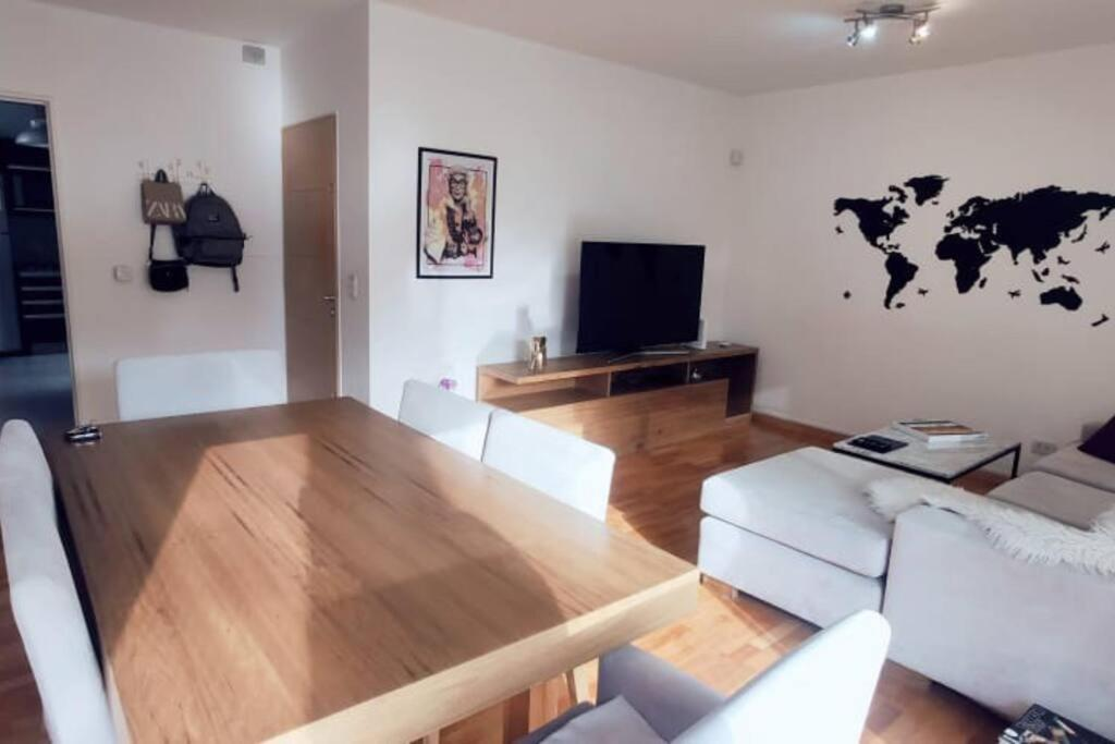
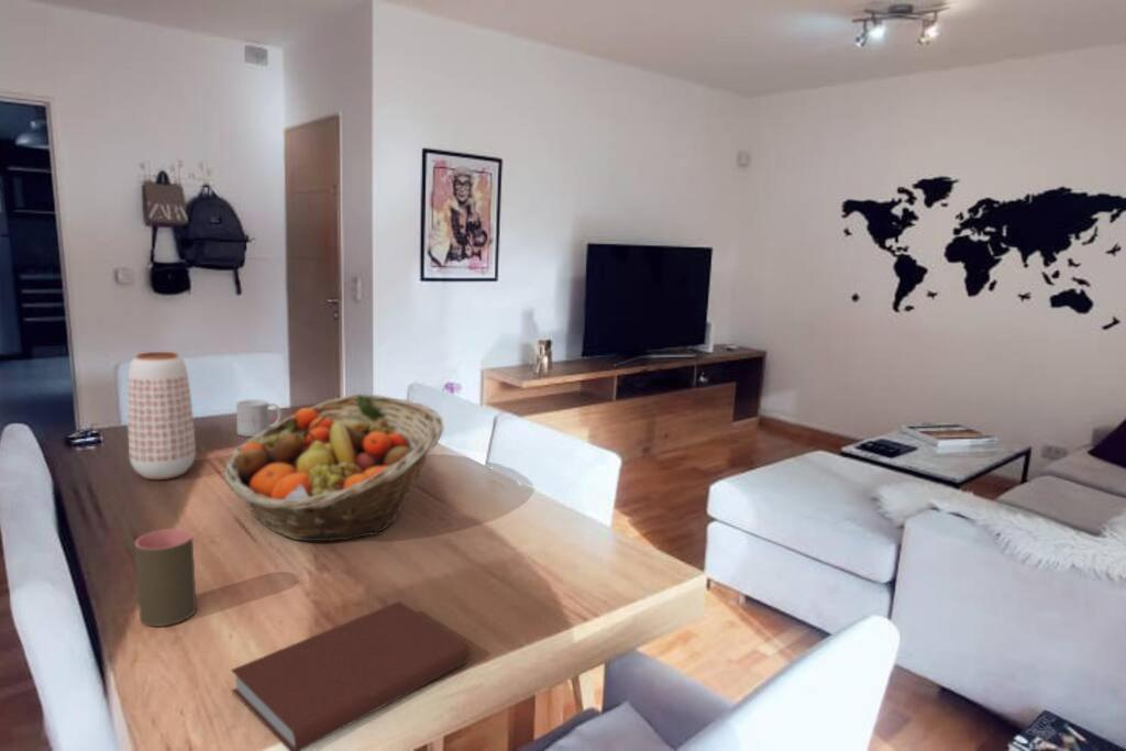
+ cup (166, 576)
+ fruit basket (335, 461)
+ planter (161, 415)
+ mug (260, 416)
+ book (355, 666)
